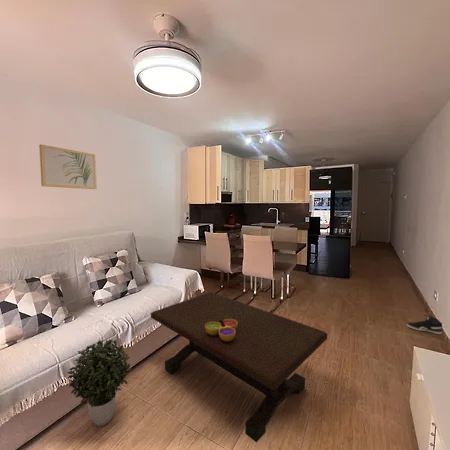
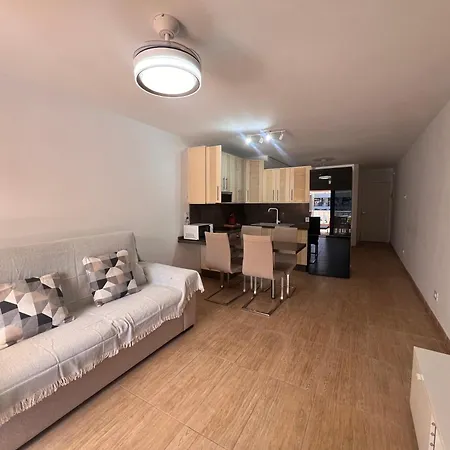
- wall art (70, 169)
- decorative bowl (224, 326)
- potted plant (102, 381)
- coffee table (231, 349)
- sneaker (424, 322)
